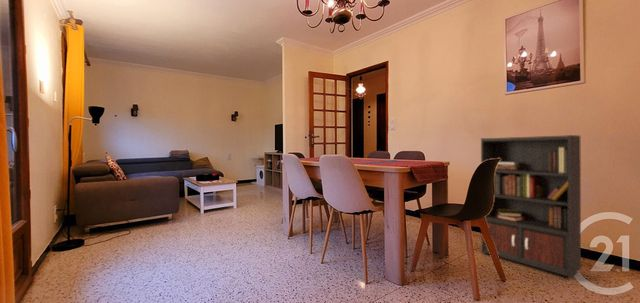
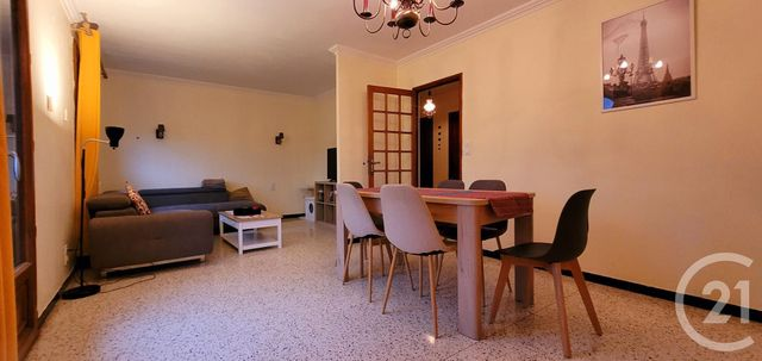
- bookcase (545, 199)
